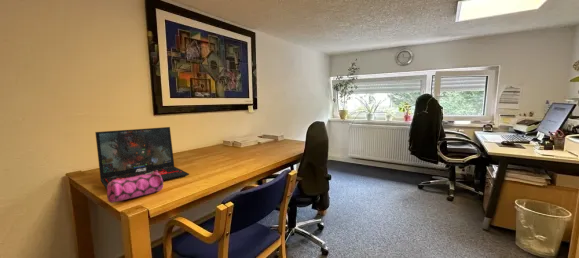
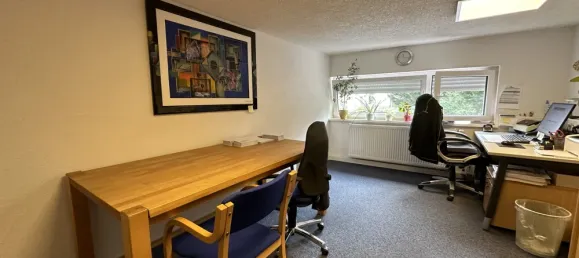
- pencil case (135, 185)
- laptop (143, 154)
